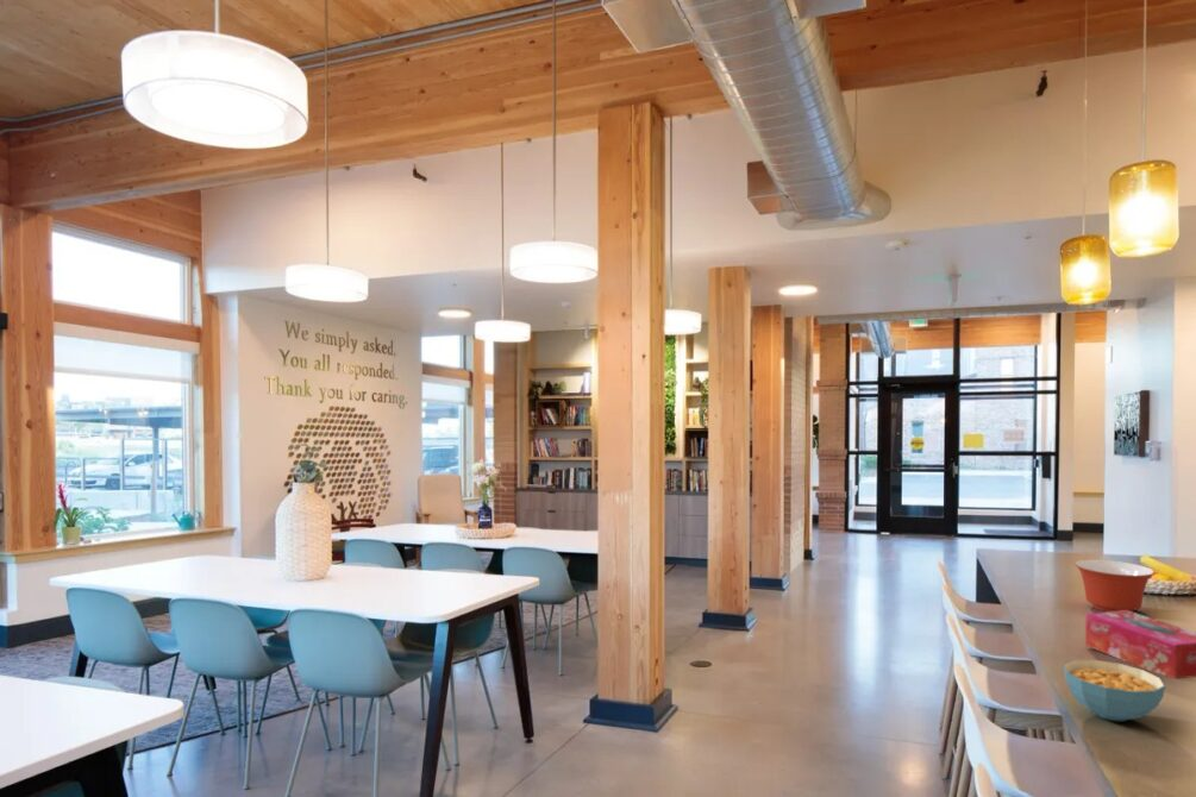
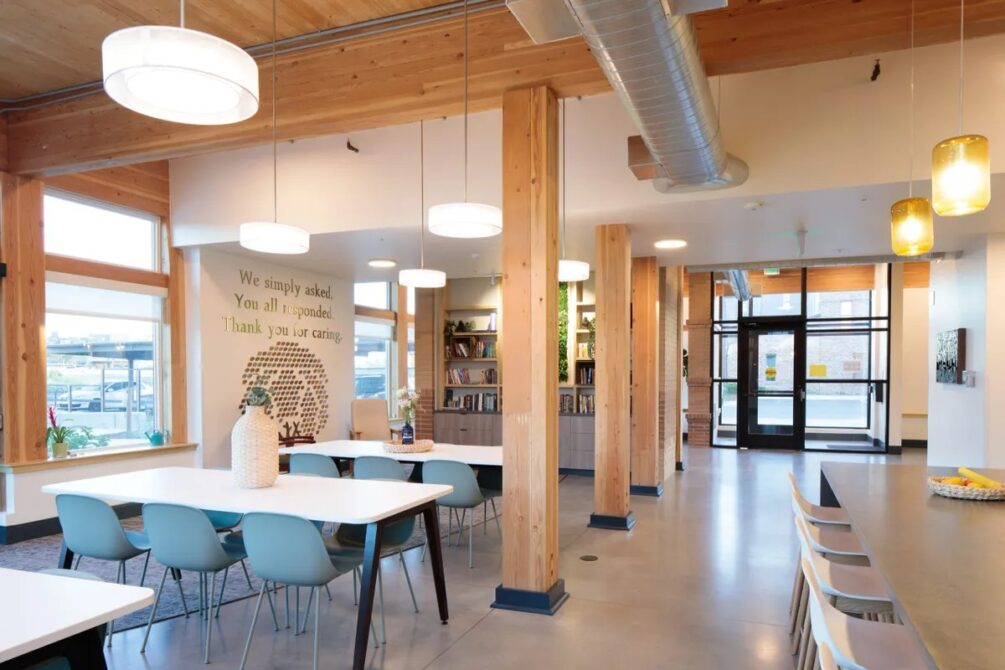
- mixing bowl (1113, 588)
- tissue box (1148, 642)
- cereal bowl (1112, 695)
